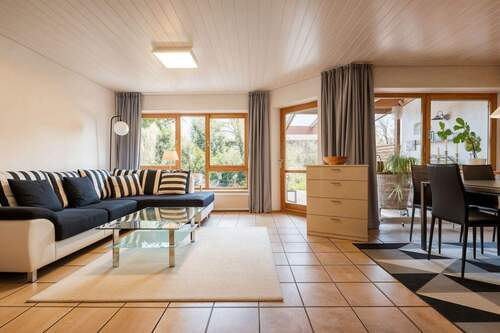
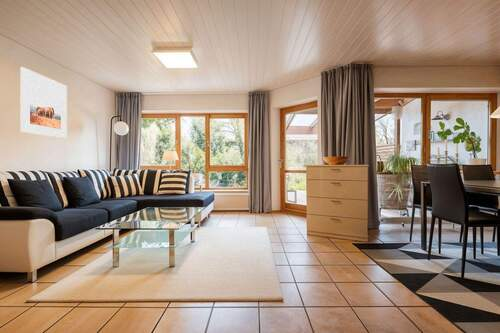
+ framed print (46, 106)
